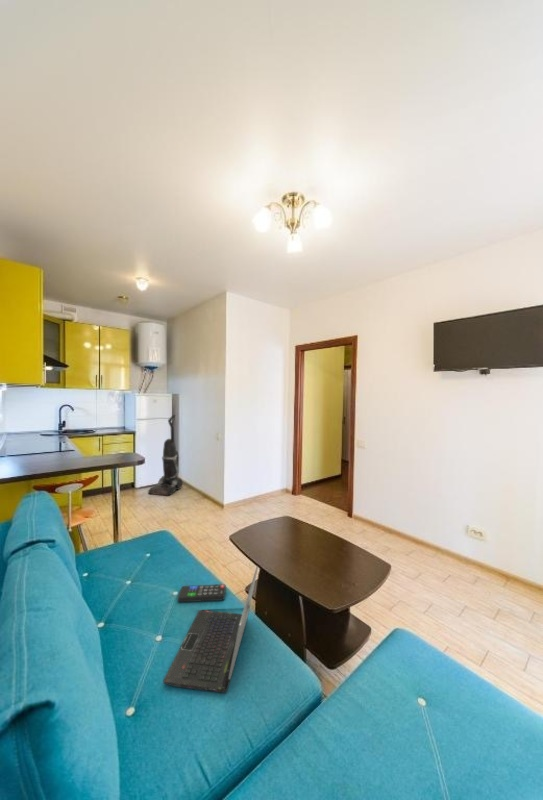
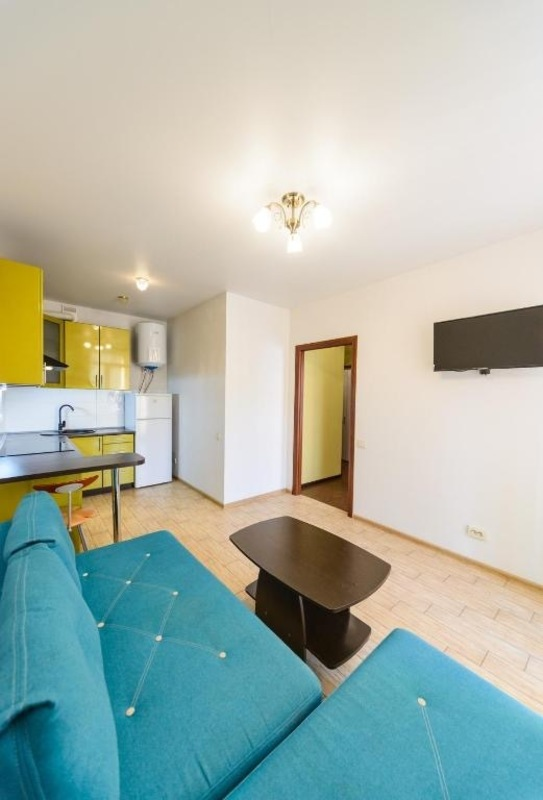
- laptop computer (216, 618)
- remote control (202, 592)
- vacuum cleaner (166, 453)
